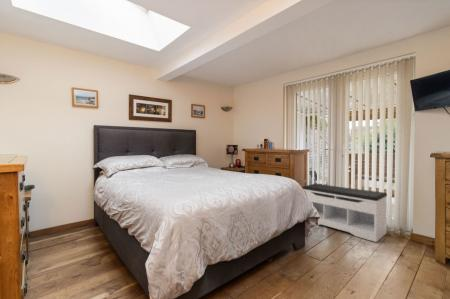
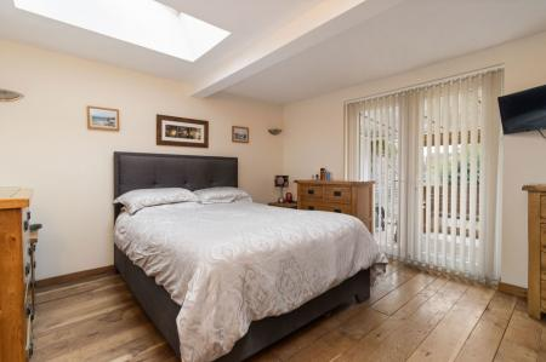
- bench (341, 207)
